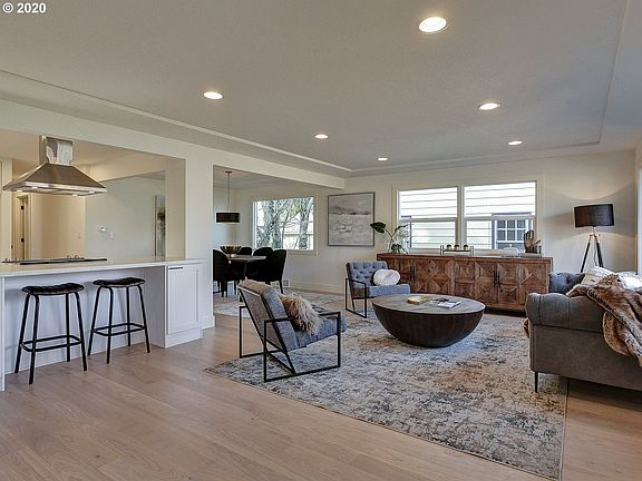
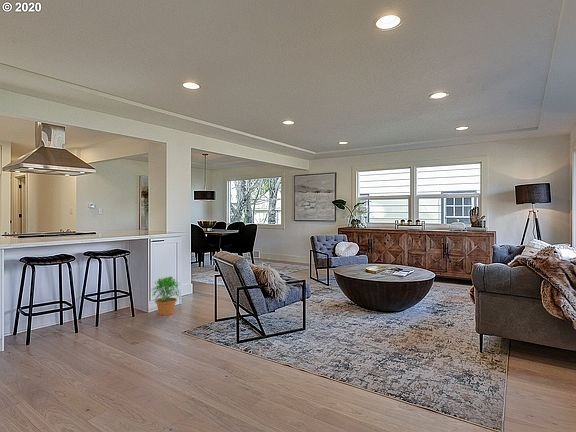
+ potted plant (166, 294)
